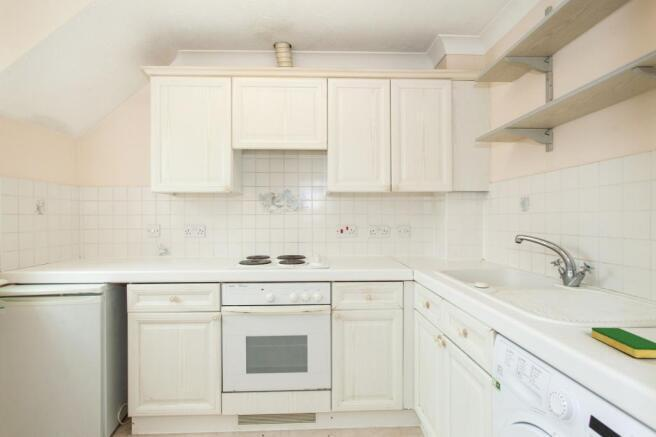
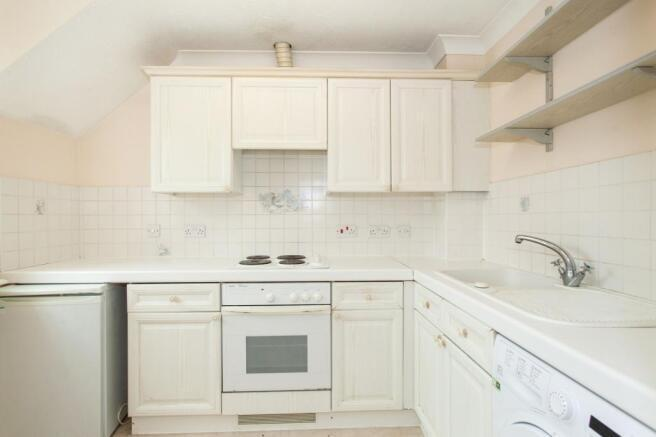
- dish sponge (626, 341)
